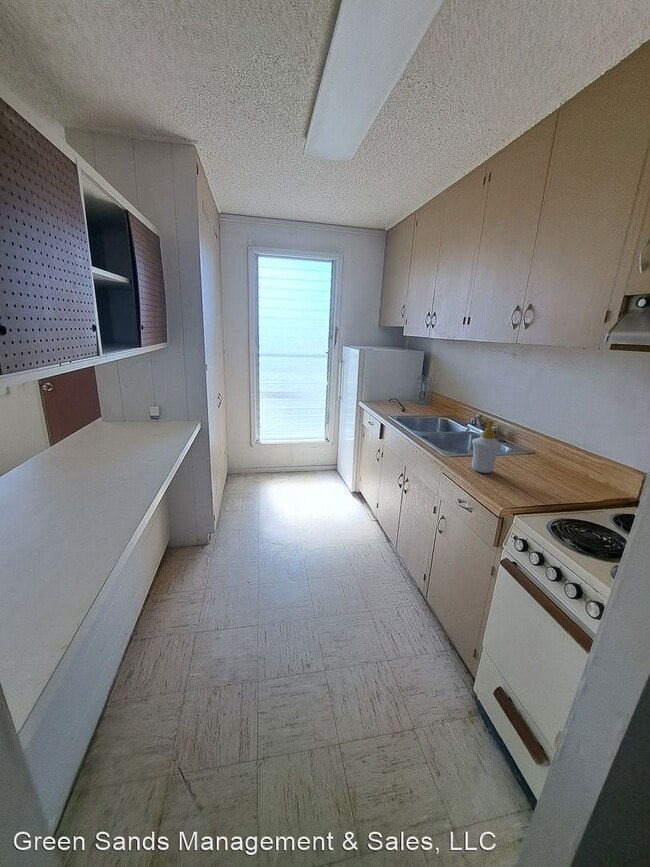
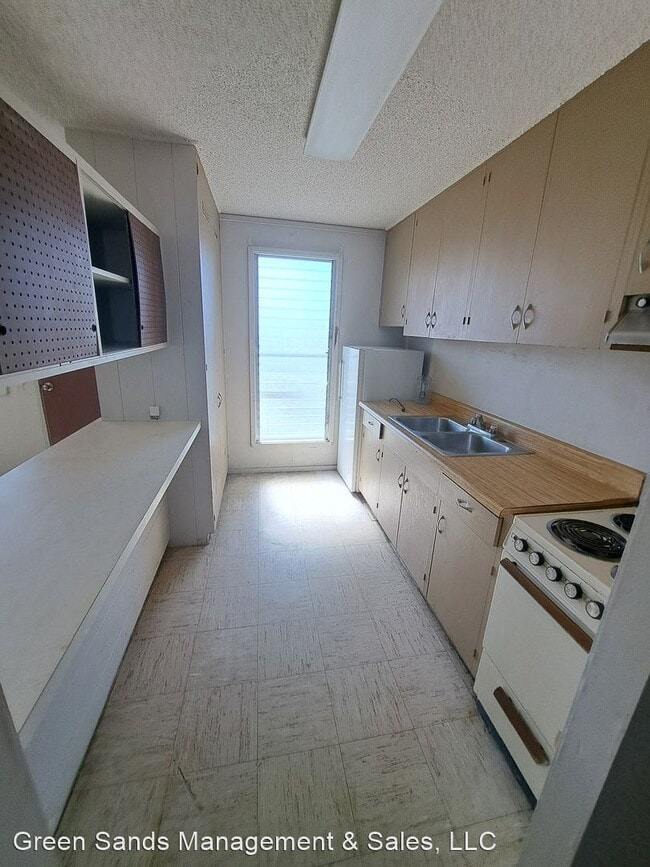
- soap bottle (486, 445)
